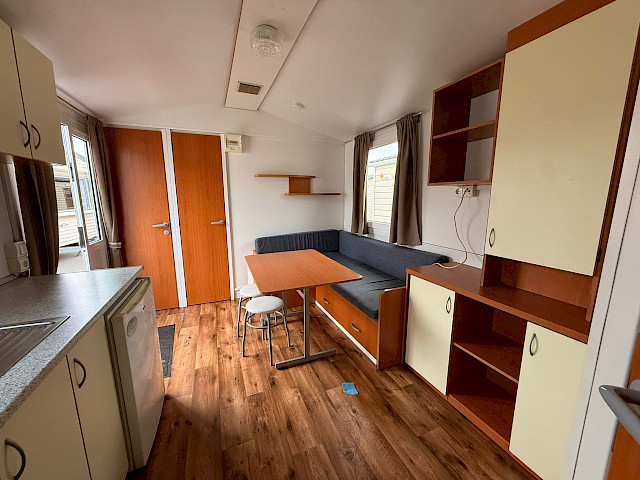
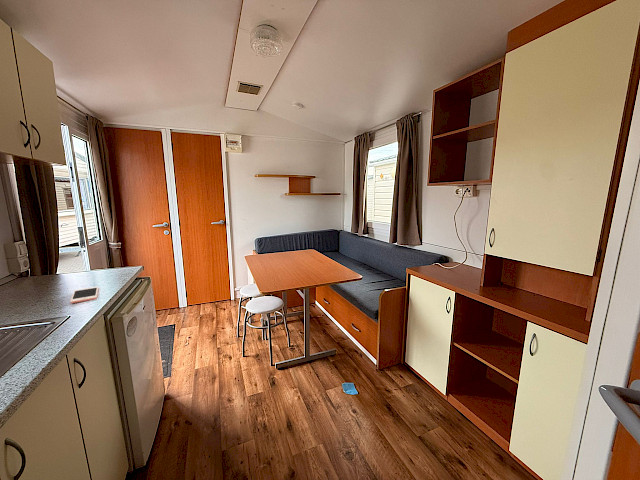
+ cell phone (85, 294)
